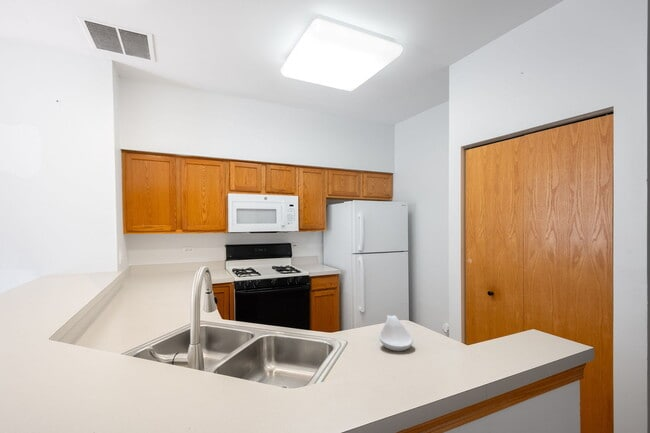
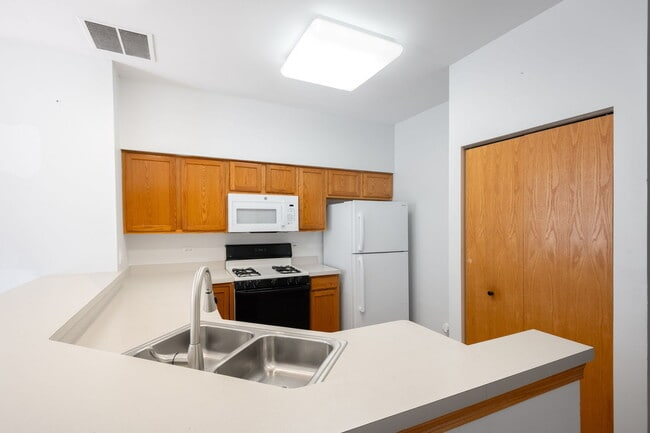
- spoon rest (393, 330)
